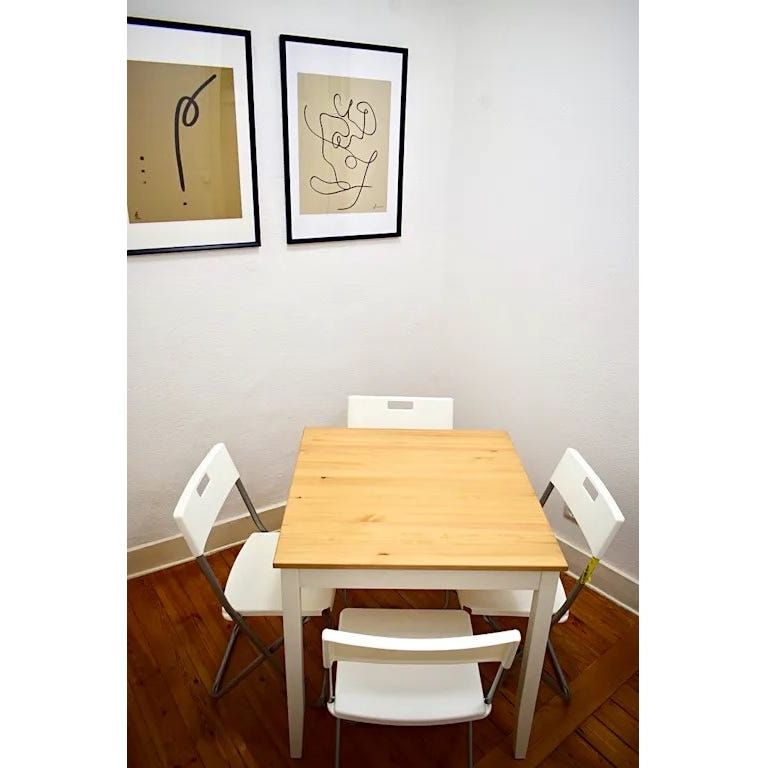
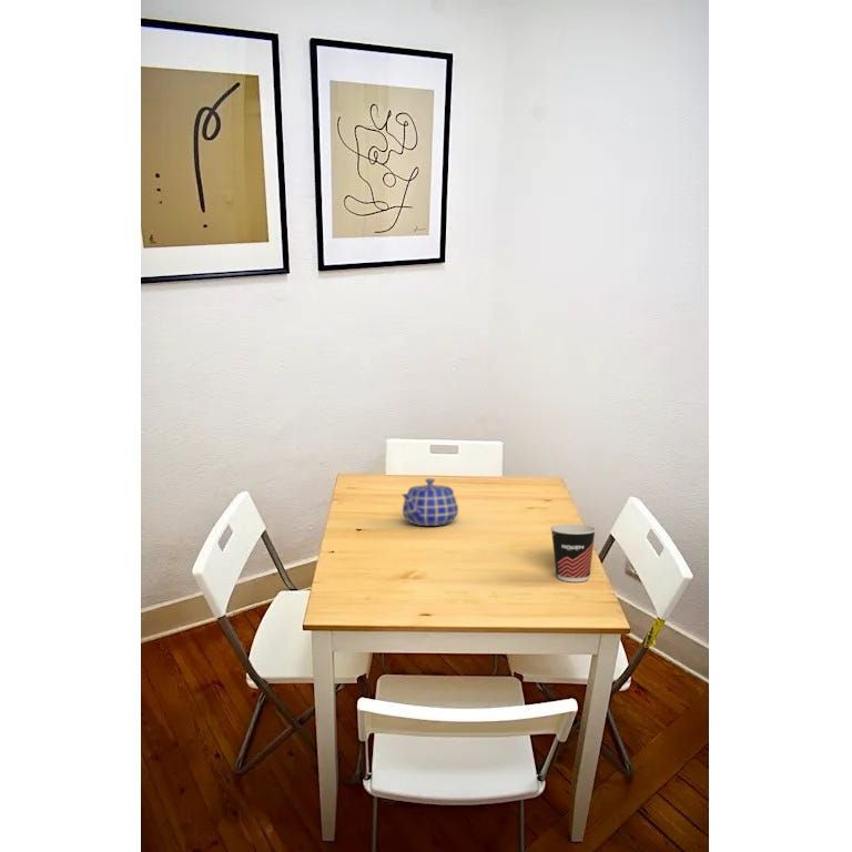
+ teapot (428, 500)
+ cup (572, 552)
